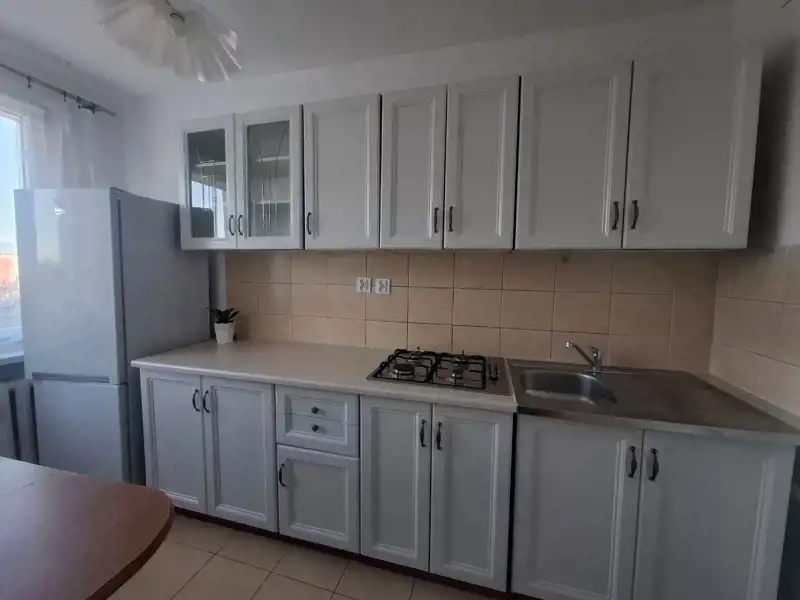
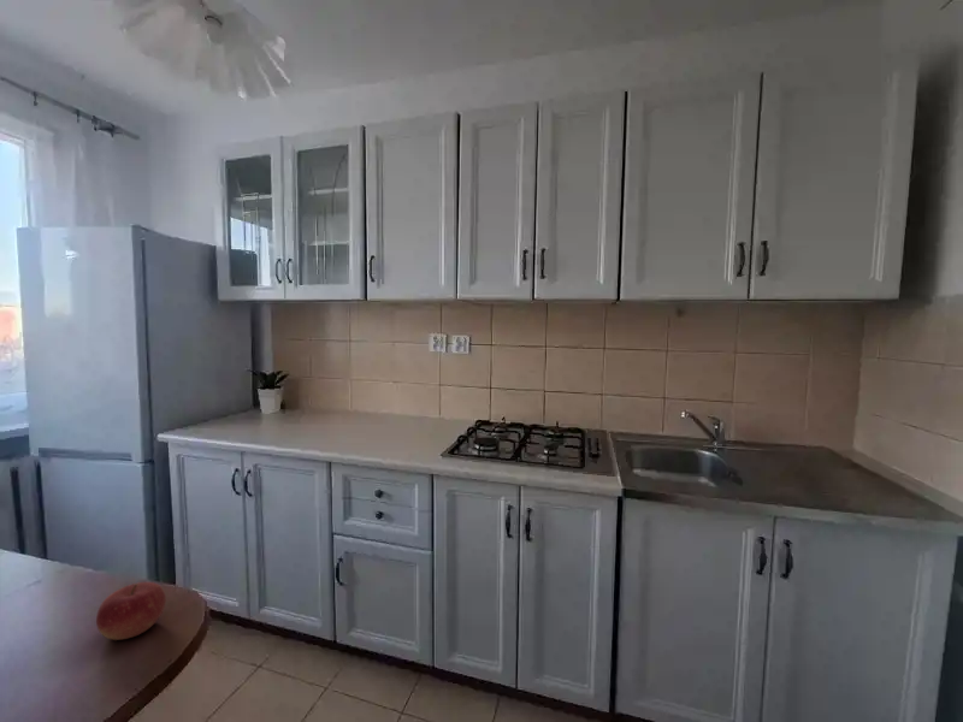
+ fruit (131, 608)
